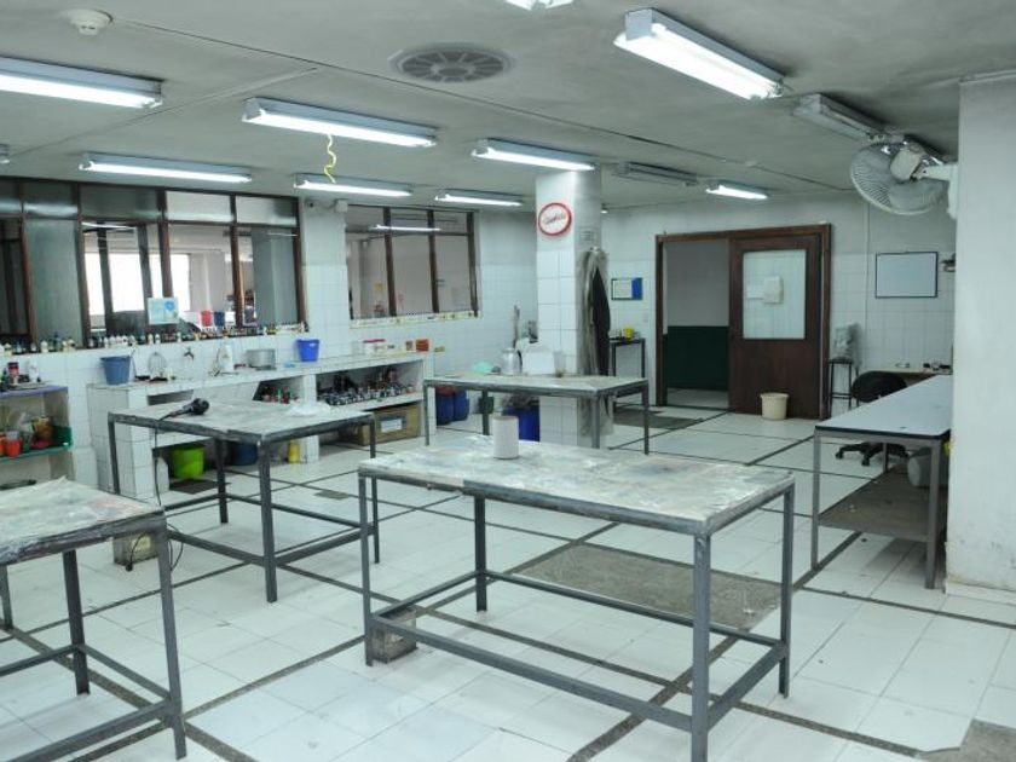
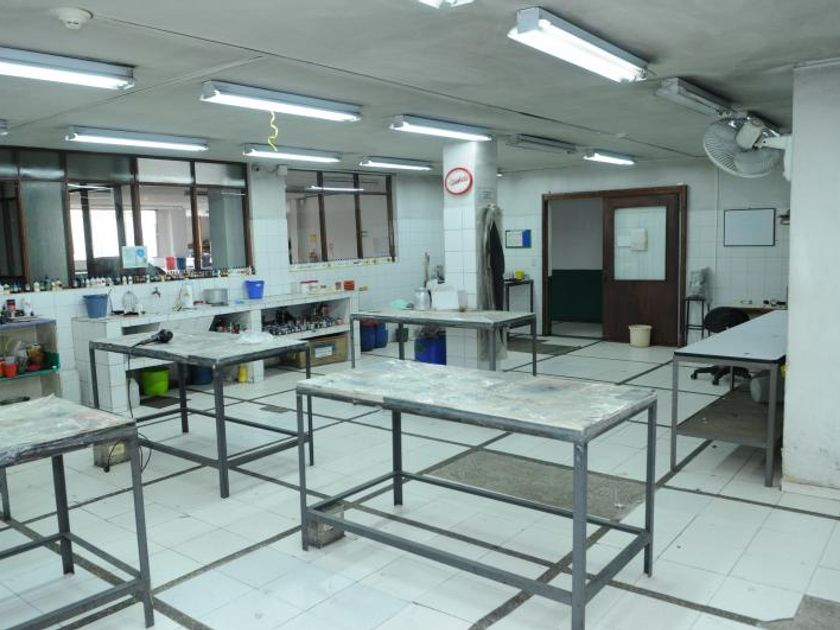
- ceiling vent (452, 67)
- jar (506, 437)
